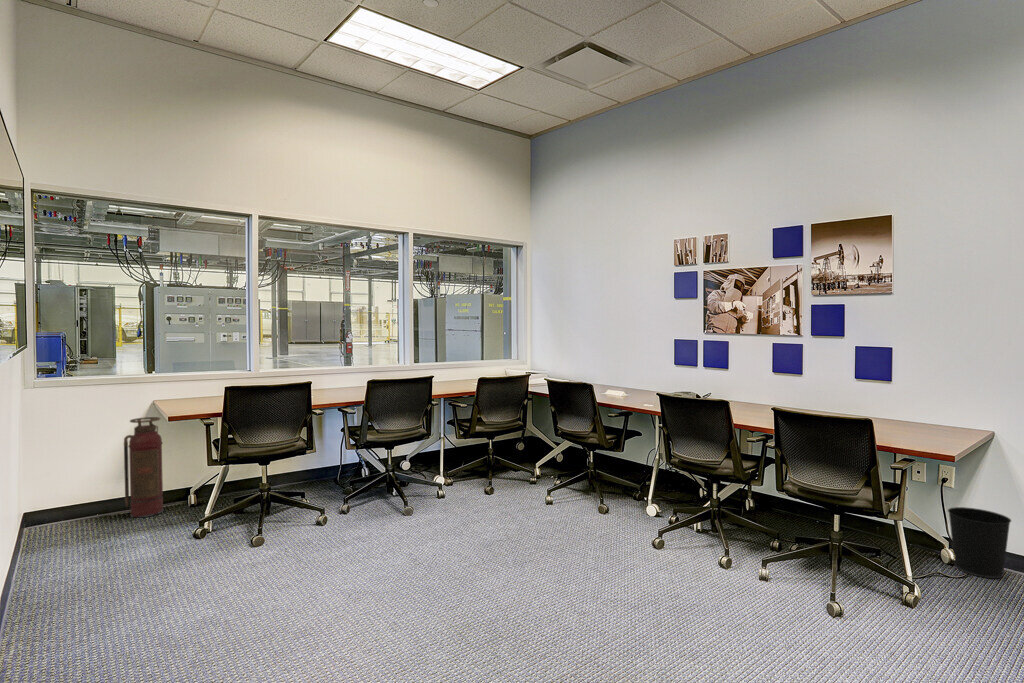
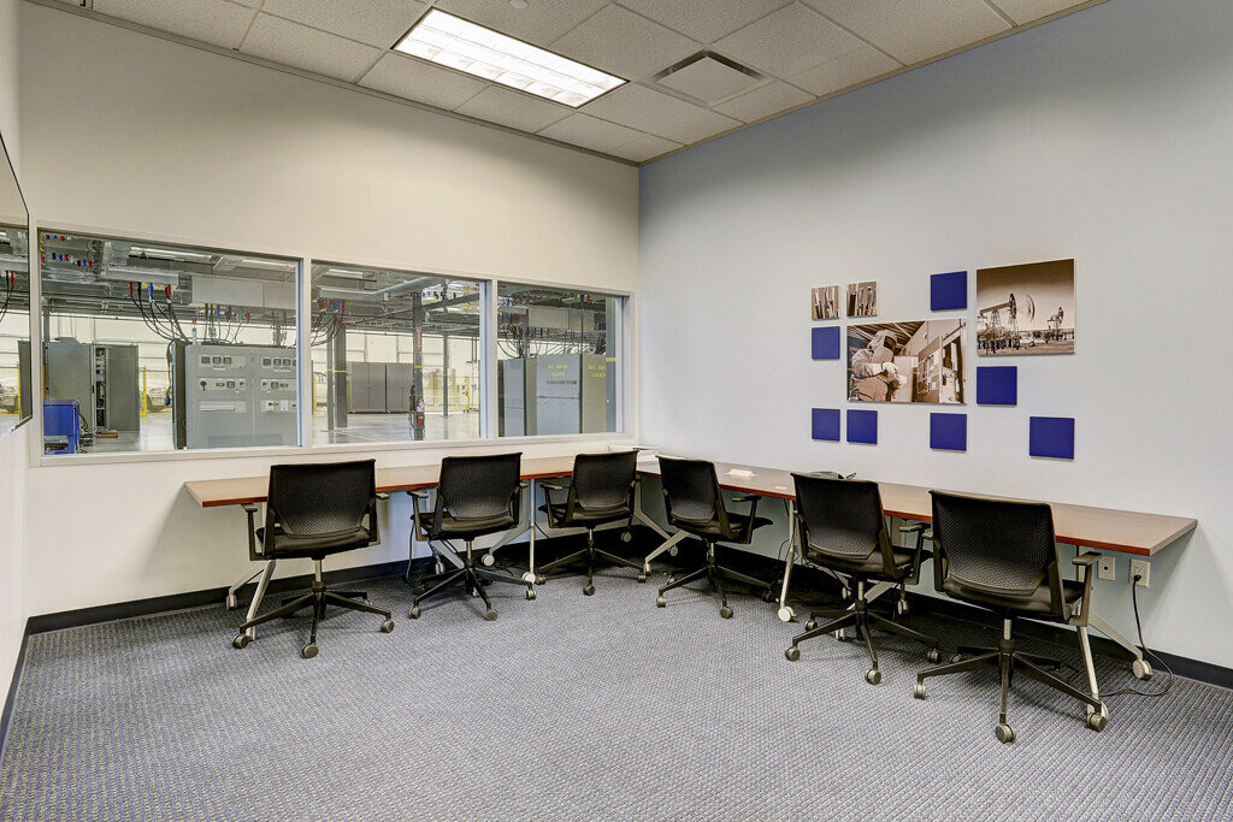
- fire extinguisher (143, 466)
- wastebasket (978, 542)
